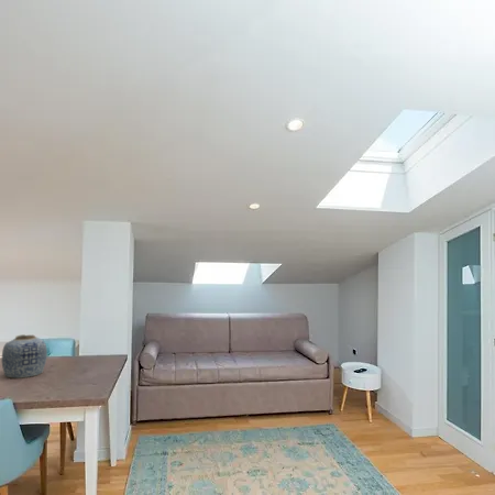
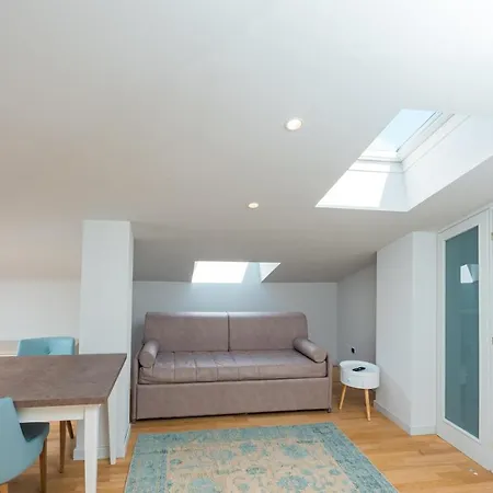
- vase (24, 354)
